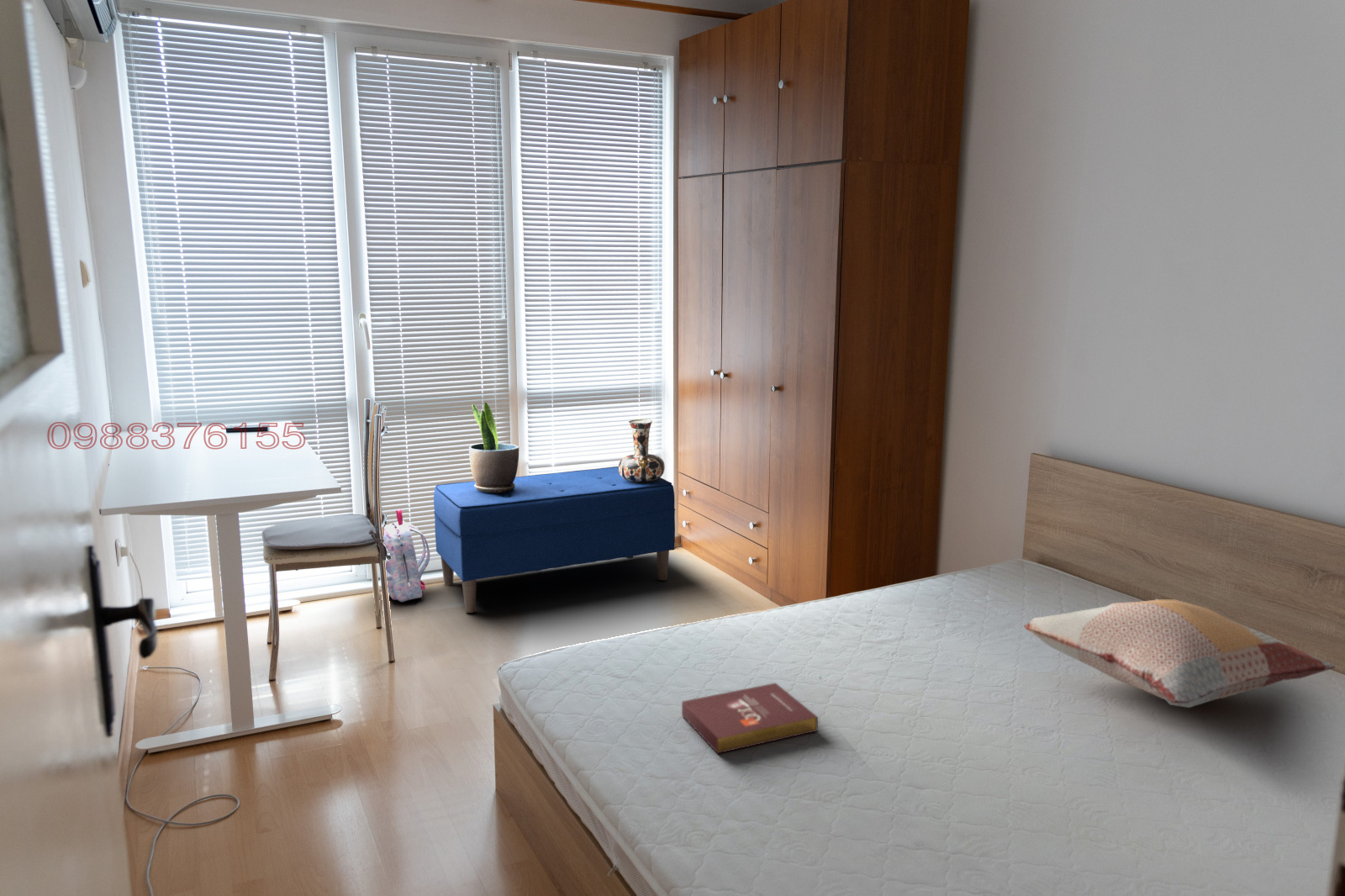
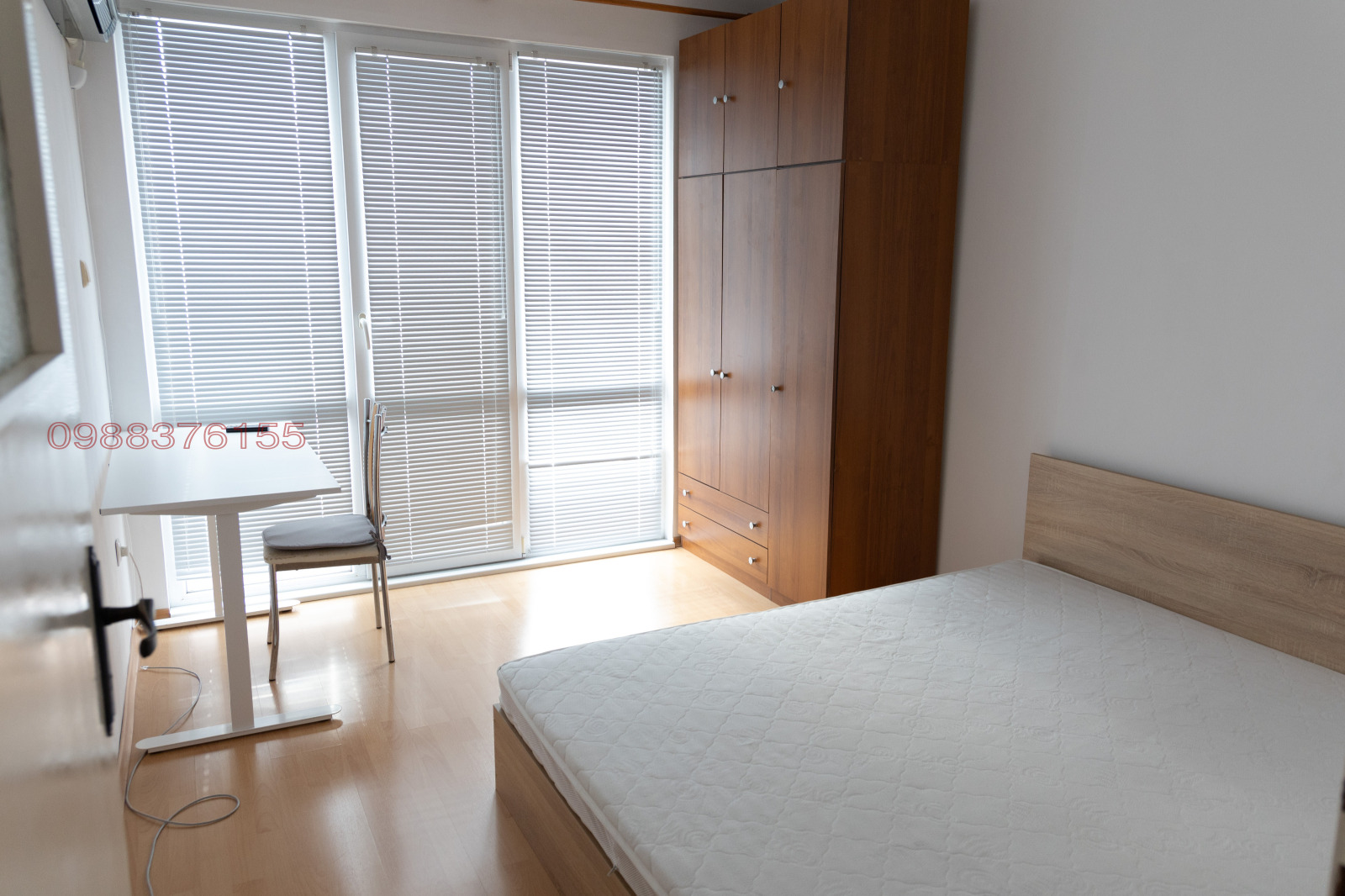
- decorative vase (641, 450)
- bench (556, 533)
- decorative pillow (1167, 644)
- backpack (404, 552)
- book (748, 715)
- potted plant (491, 445)
